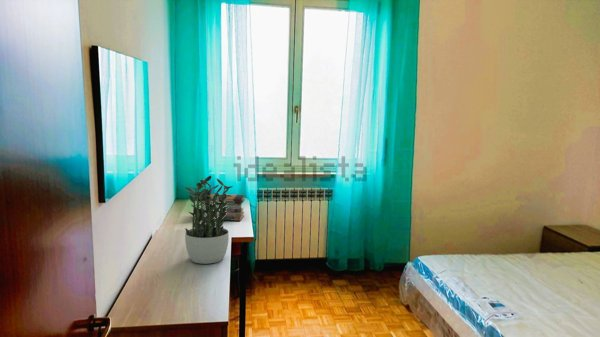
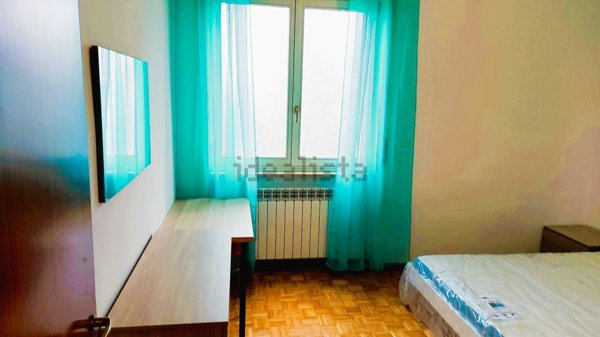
- book stack (223, 207)
- potted plant (210, 217)
